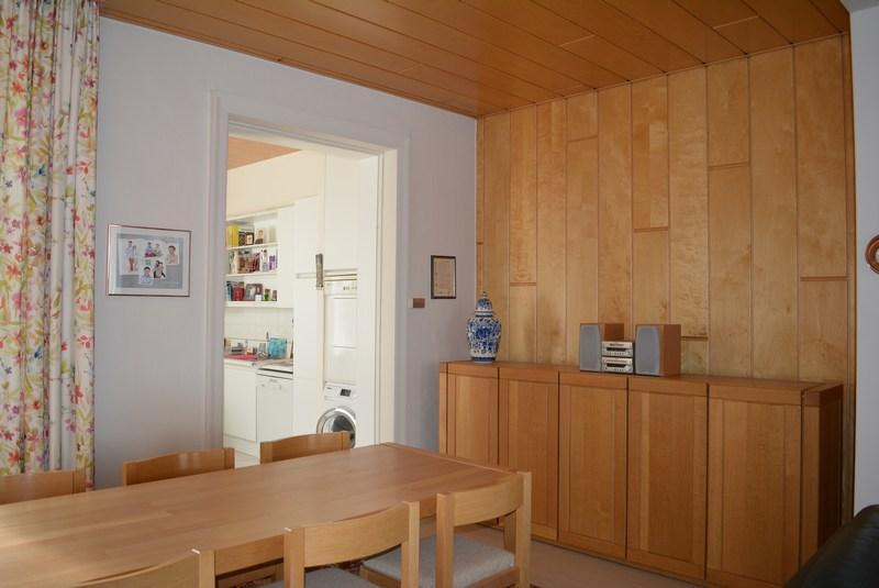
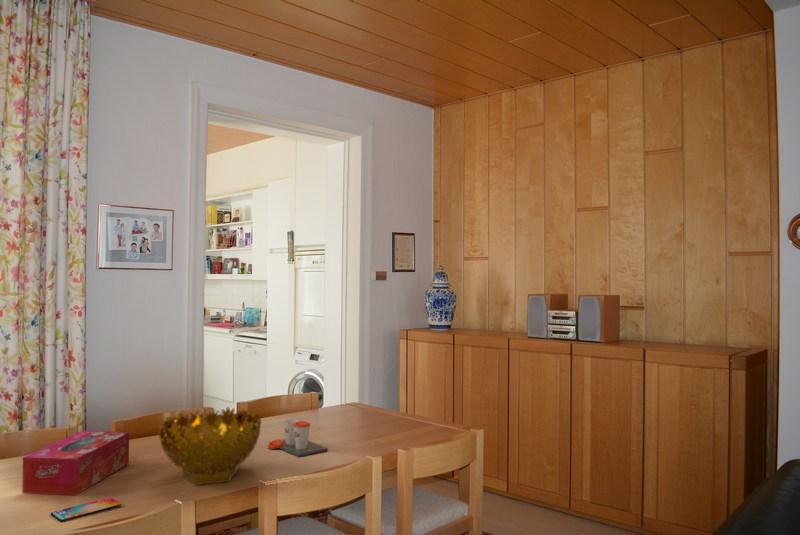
+ decorative bowl (210, 444)
+ cup (294, 434)
+ tissue box (79, 460)
+ smartphone (86, 508)
